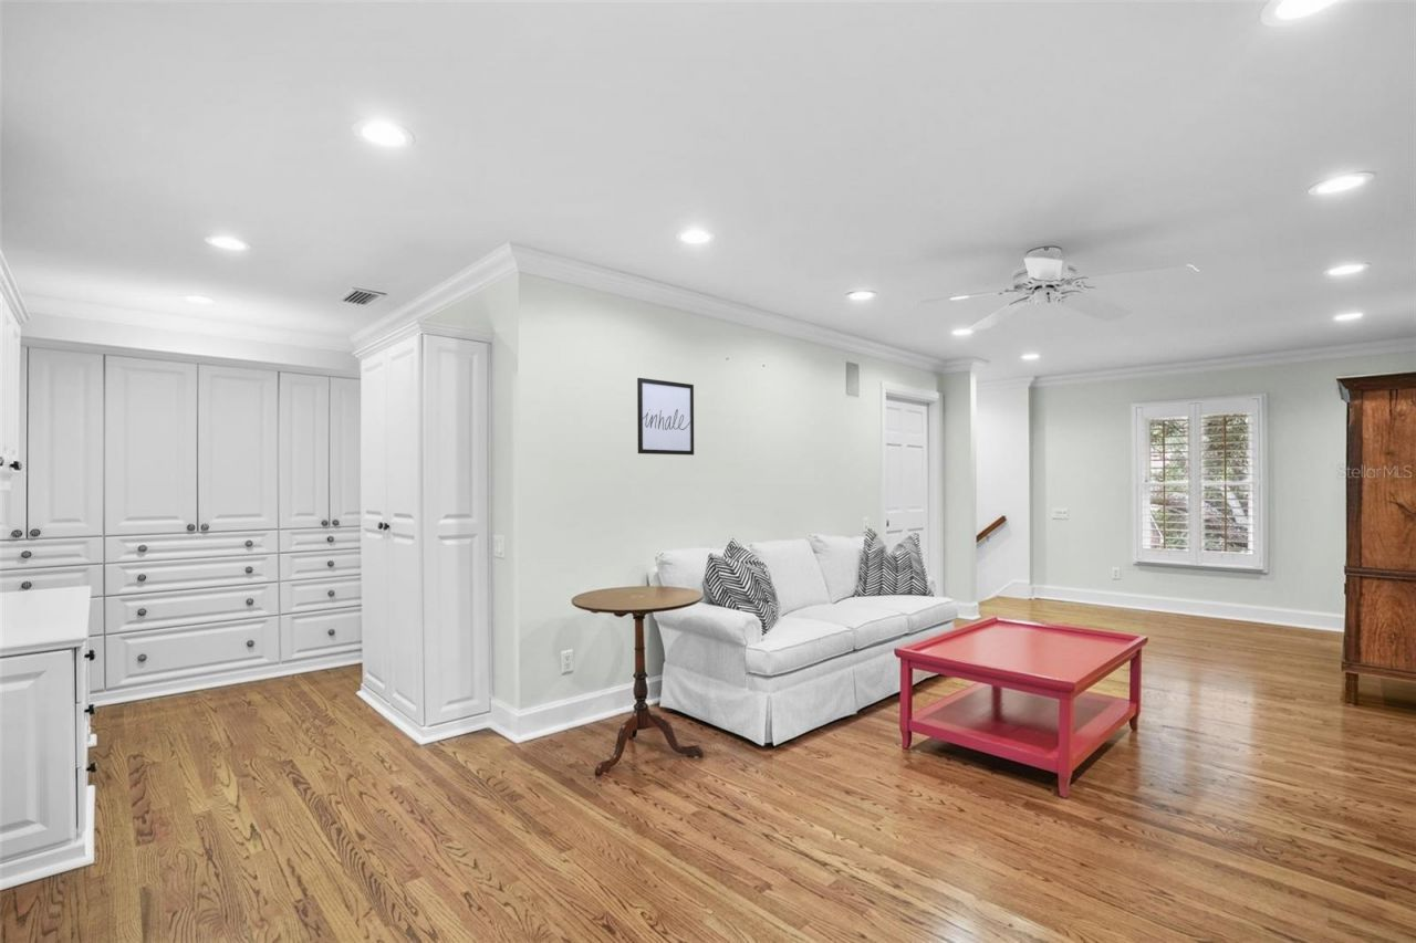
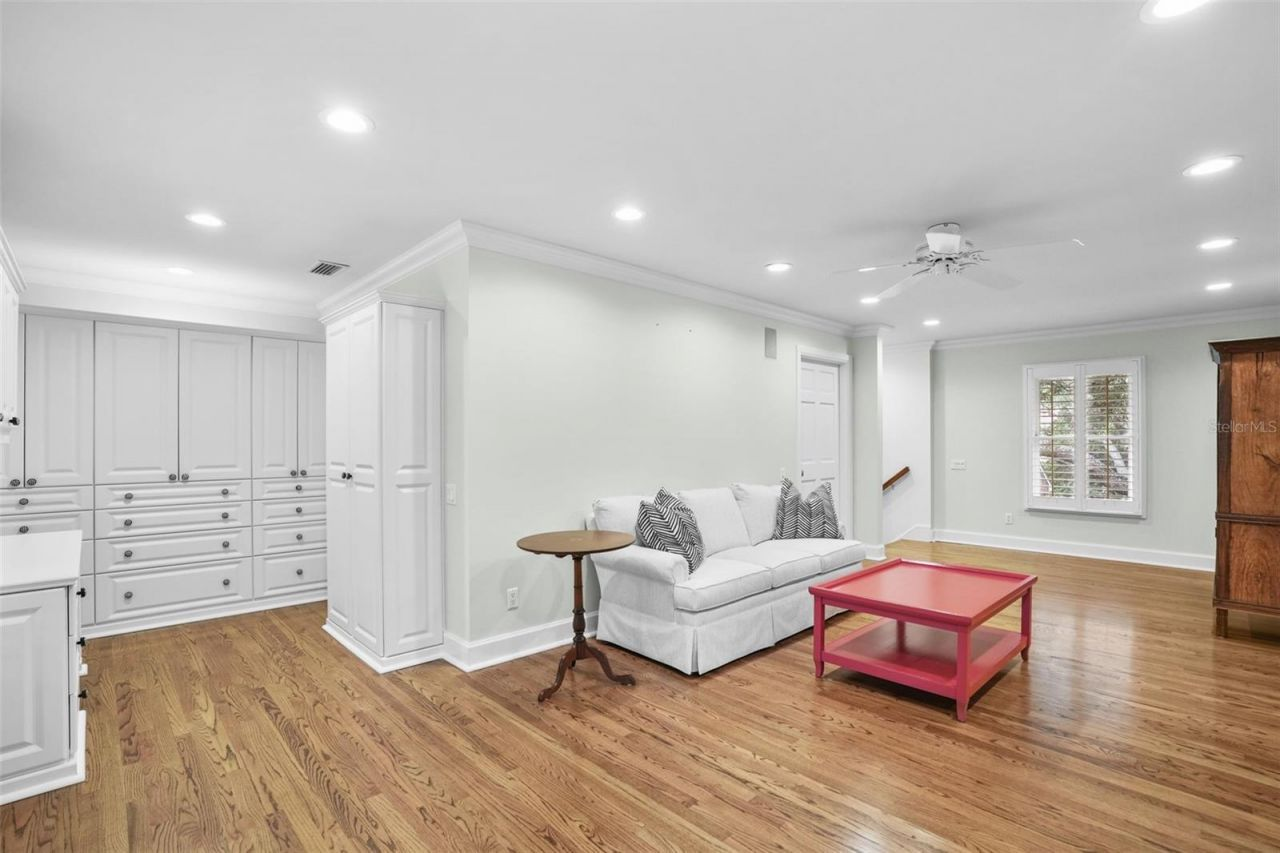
- wall art (666, 417)
